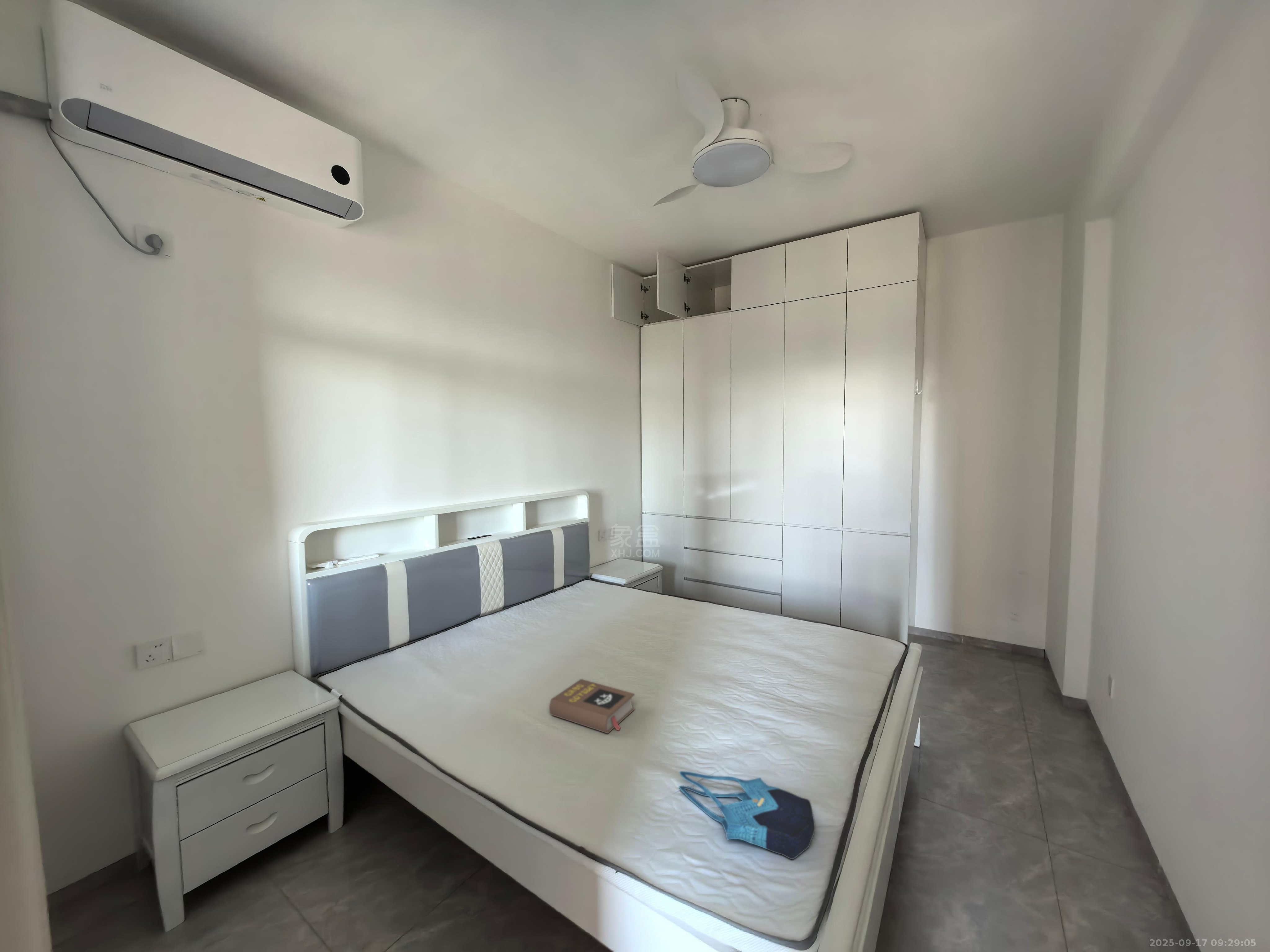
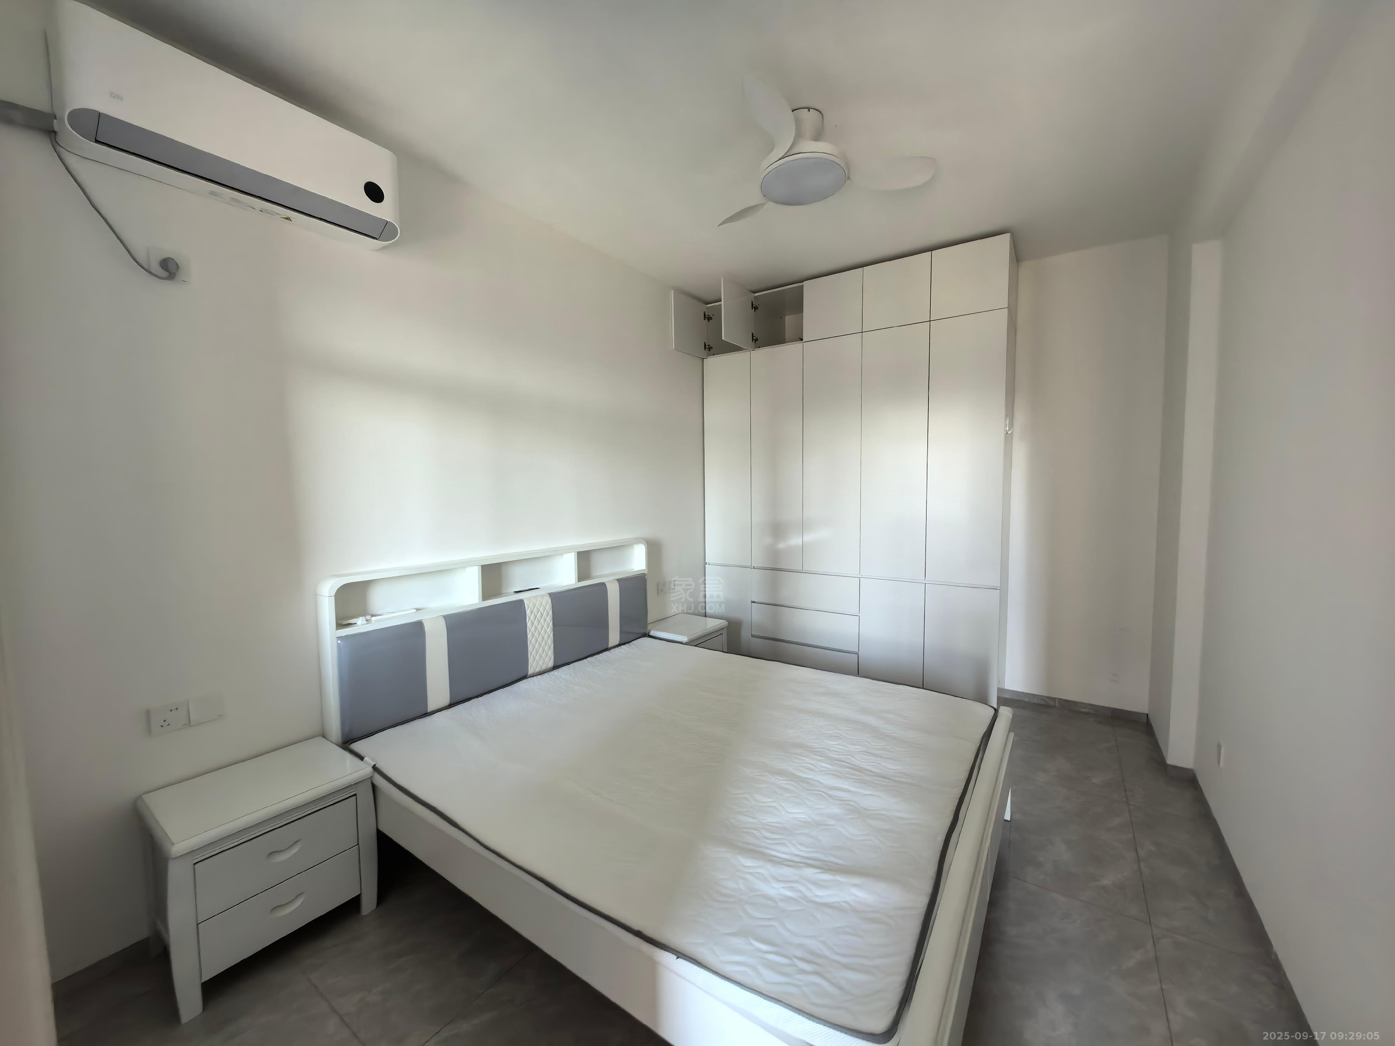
- tote bag (741, 804)
- book (595, 706)
